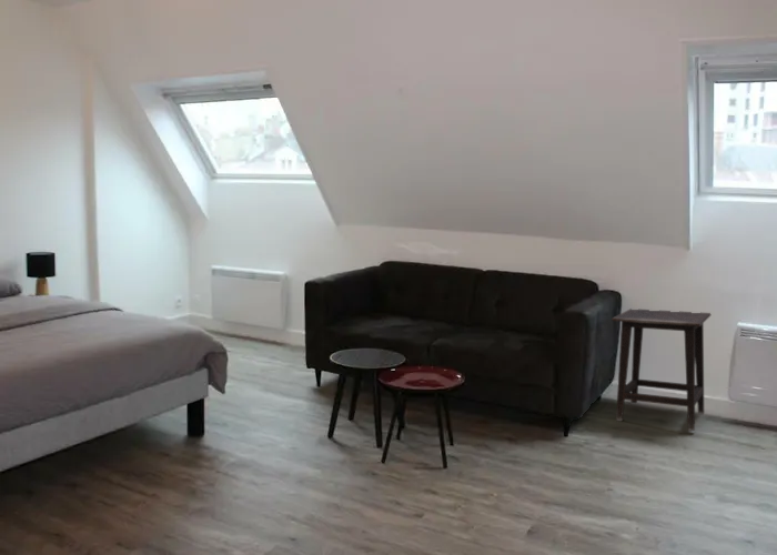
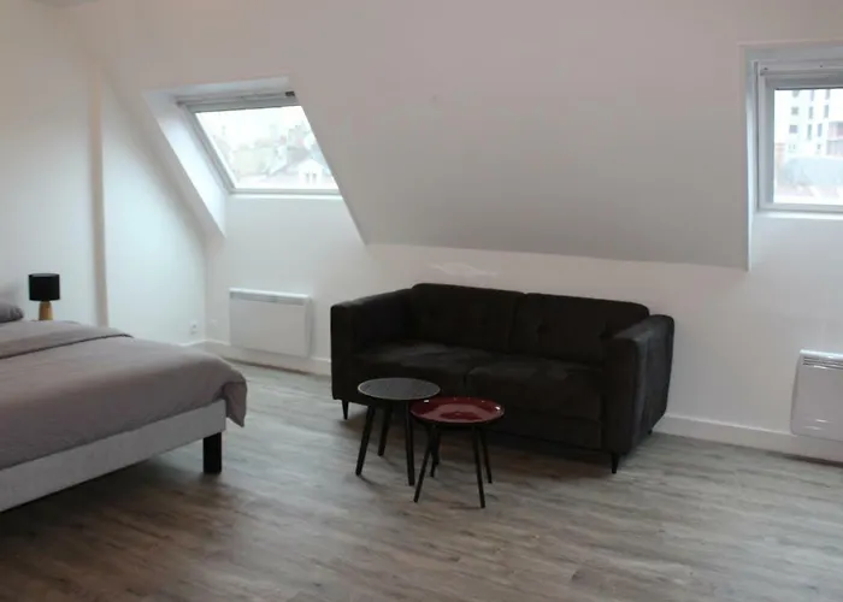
- side table (658, 381)
